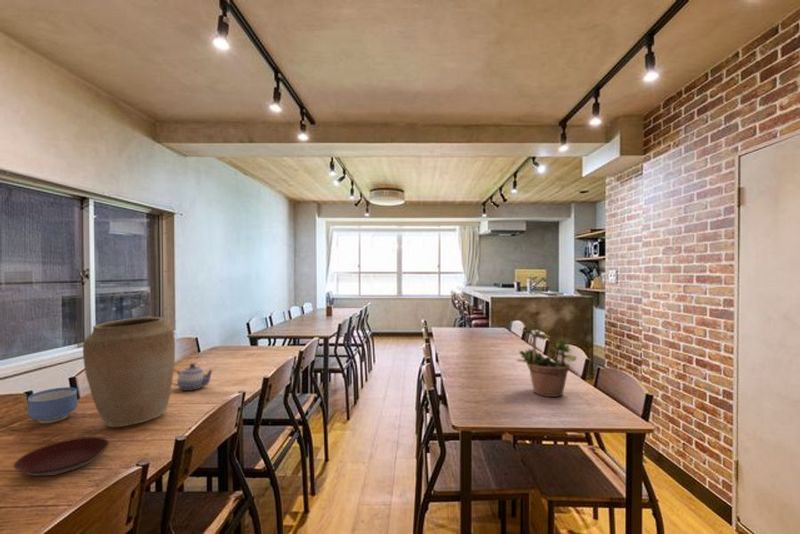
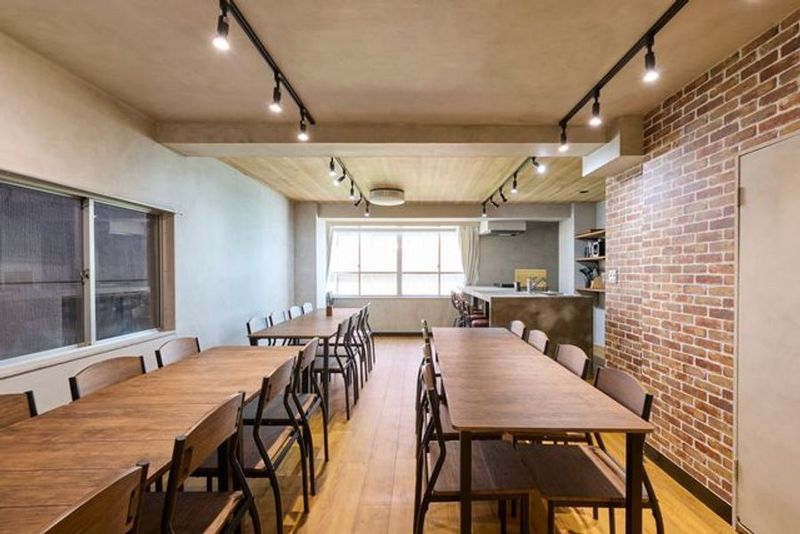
- potted plant (546, 357)
- vase (131, 369)
- teapot (191, 375)
- plate (64, 457)
- bowl (53, 405)
